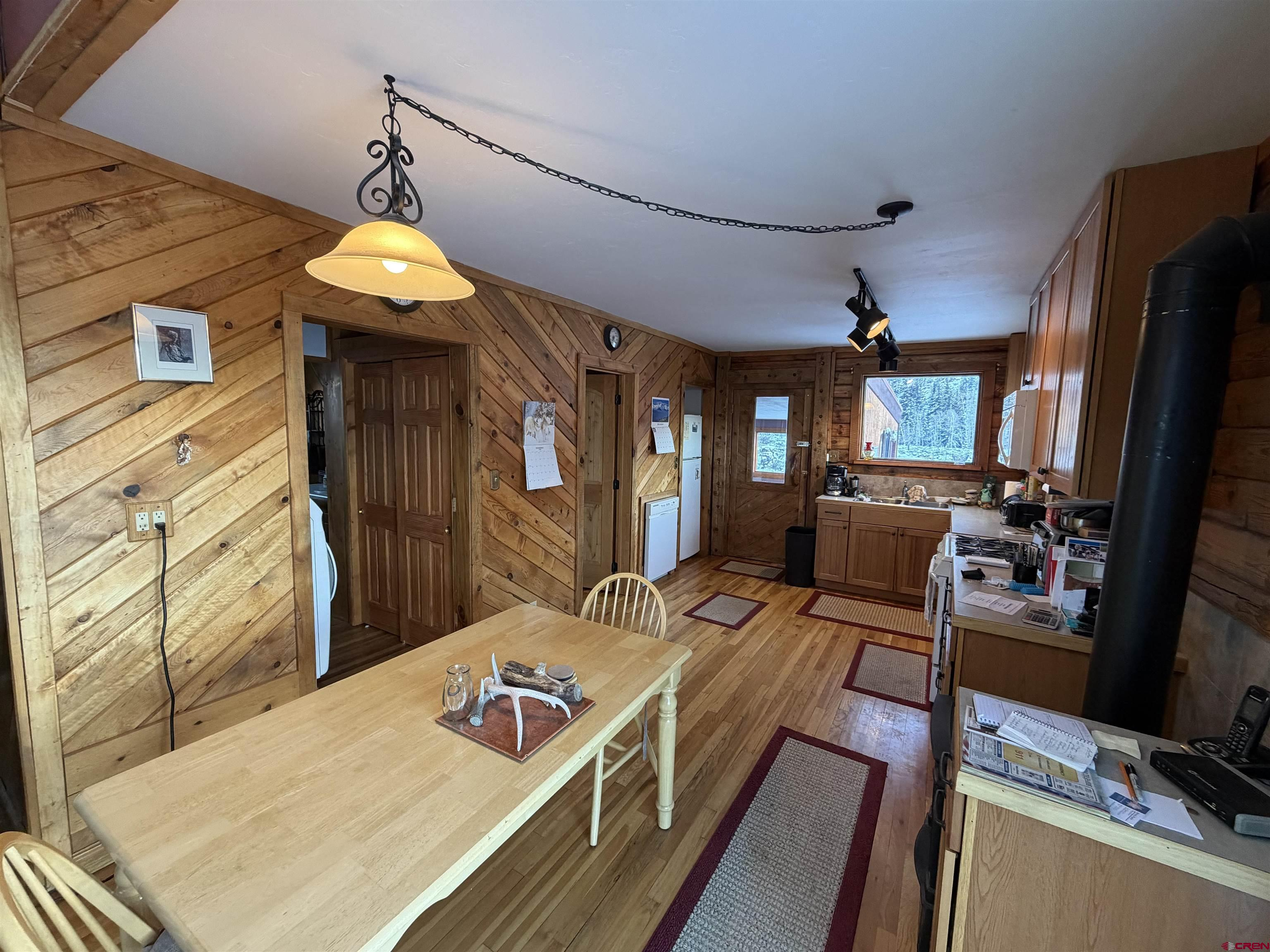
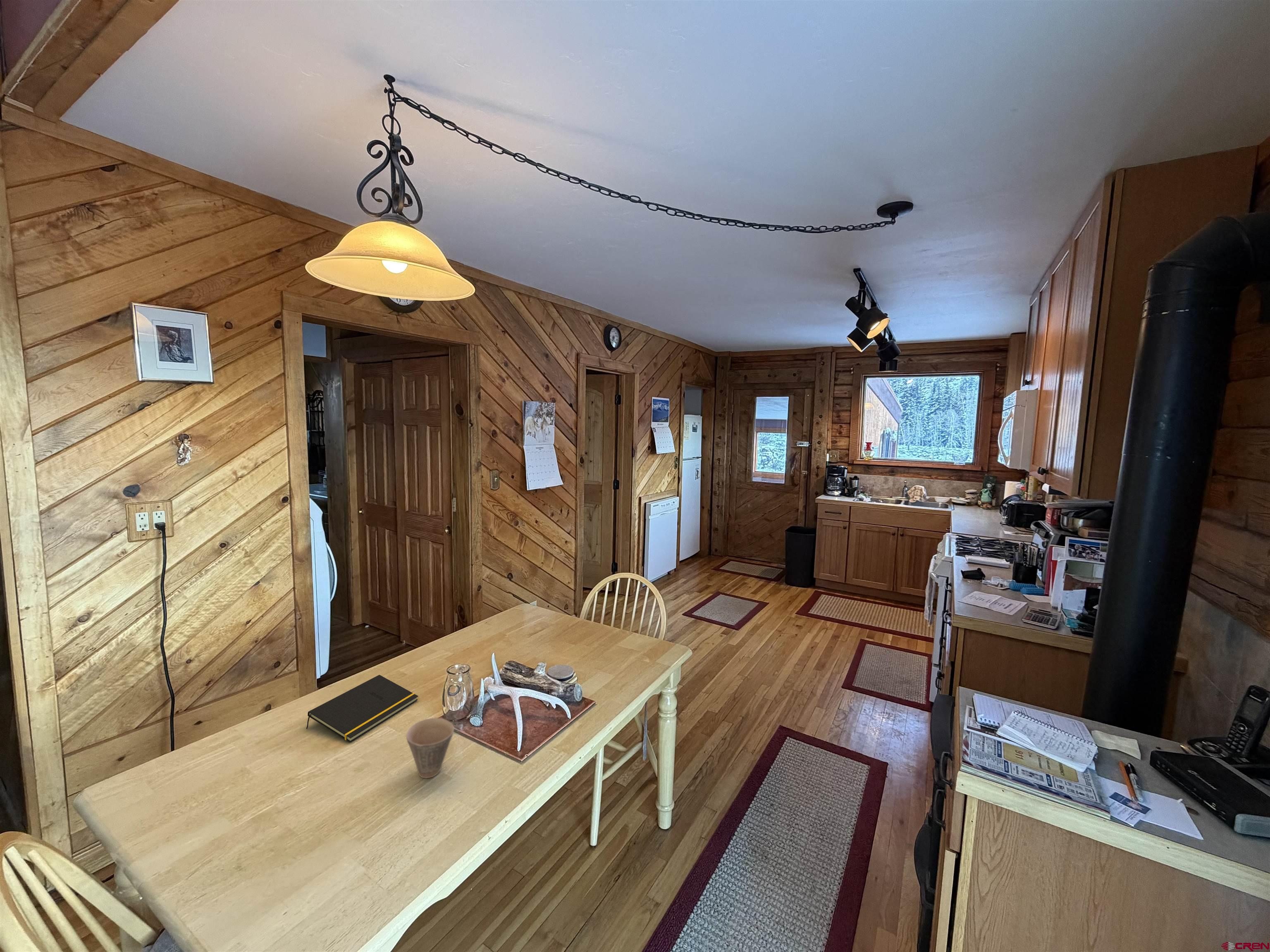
+ notepad (366, 705)
+ cup (431, 751)
